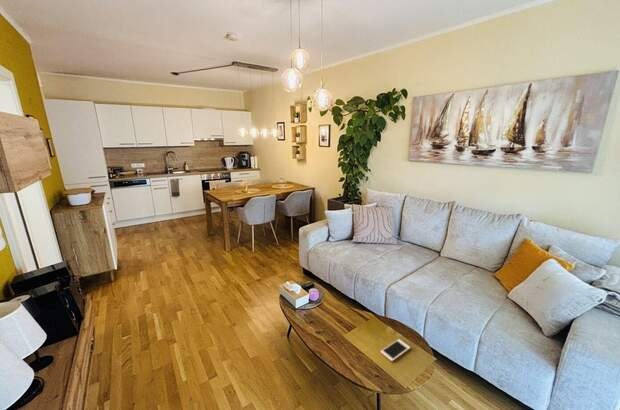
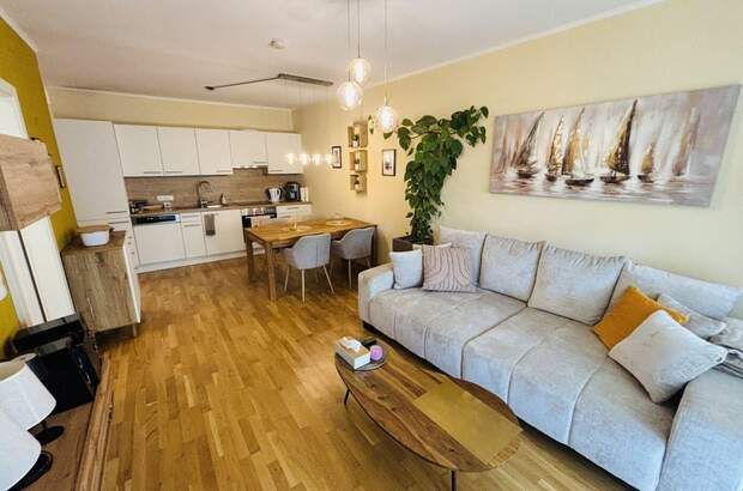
- cell phone (395, 349)
